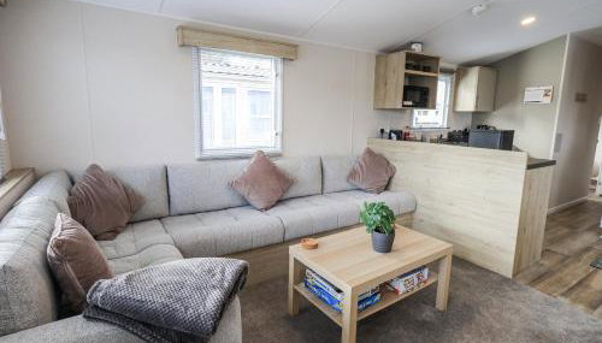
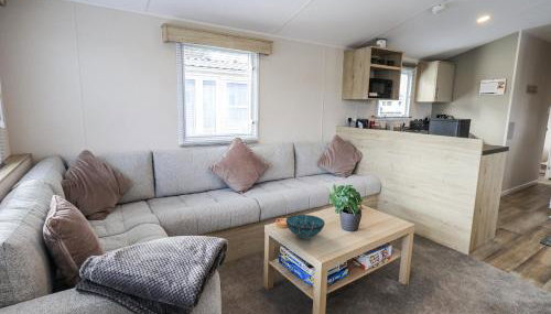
+ decorative bowl (304, 228)
